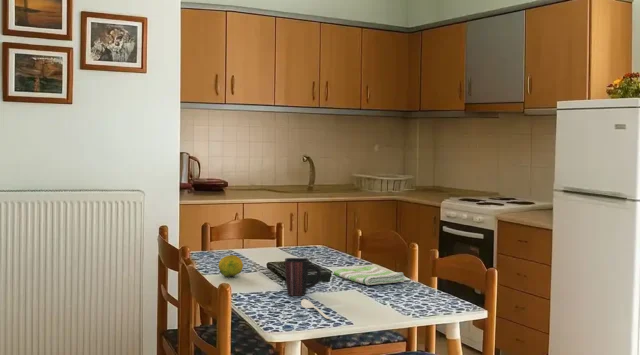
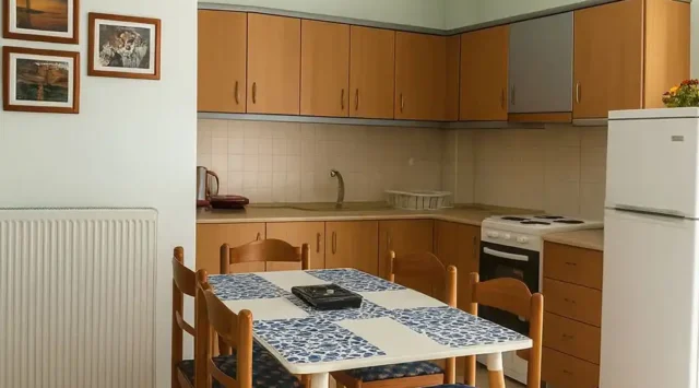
- dish towel (368, 273)
- mug (300, 276)
- spoon (316, 308)
- fruit (230, 265)
